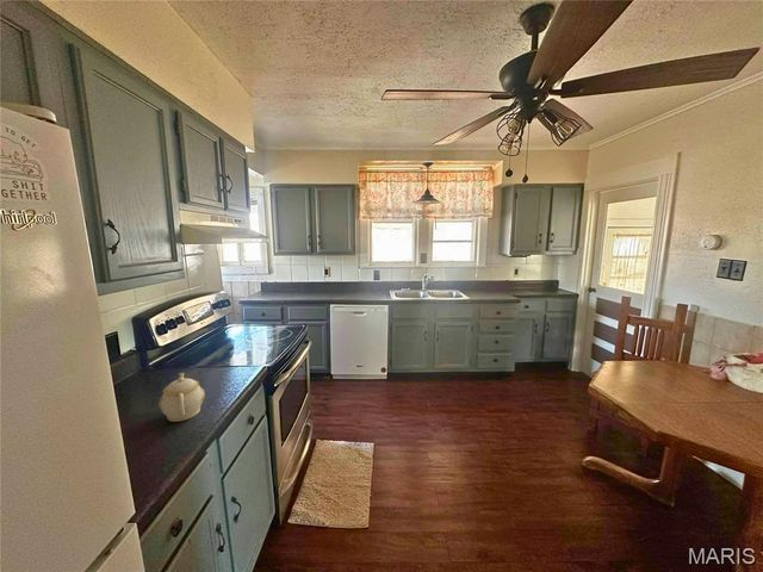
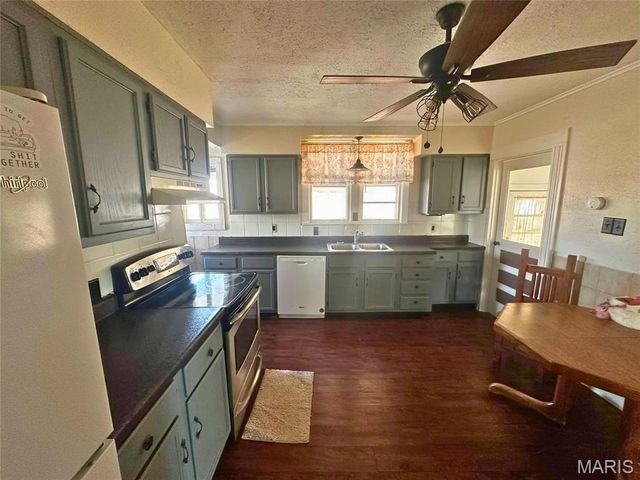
- teapot (181, 396)
